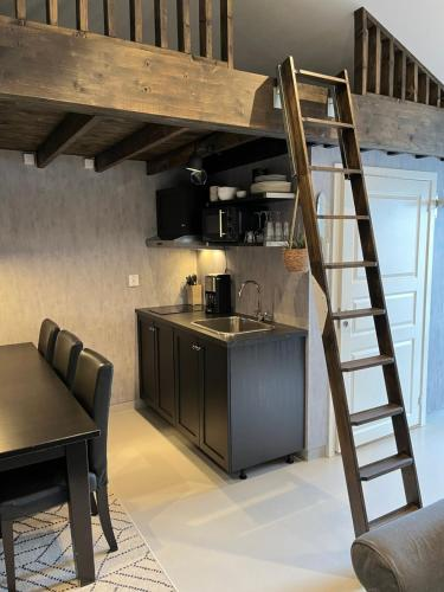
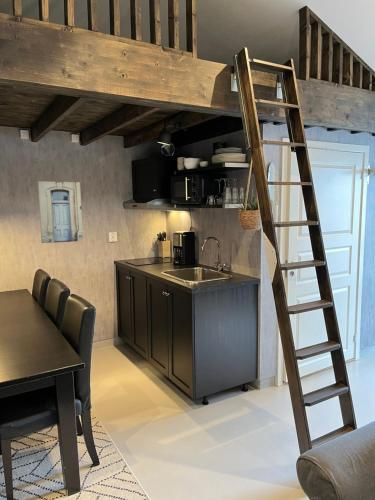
+ wall art (61, 212)
